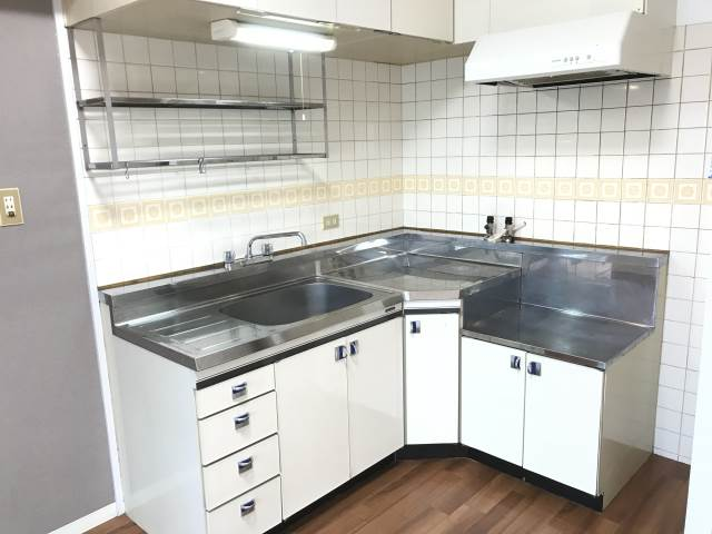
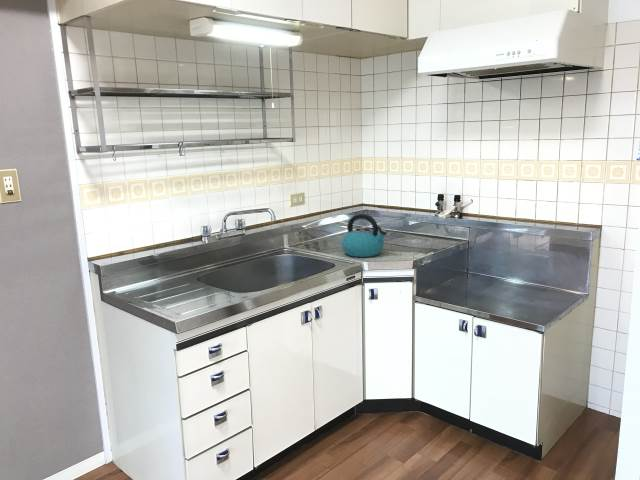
+ kettle (365, 234)
